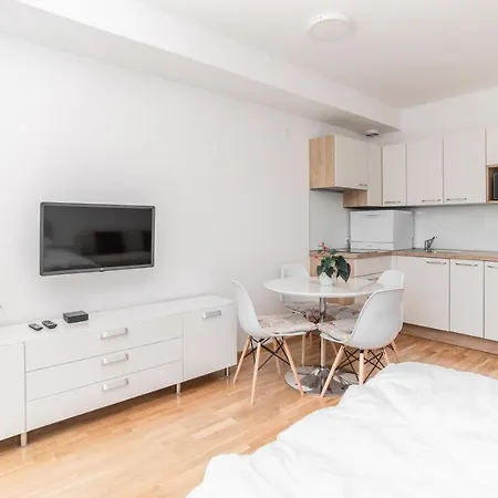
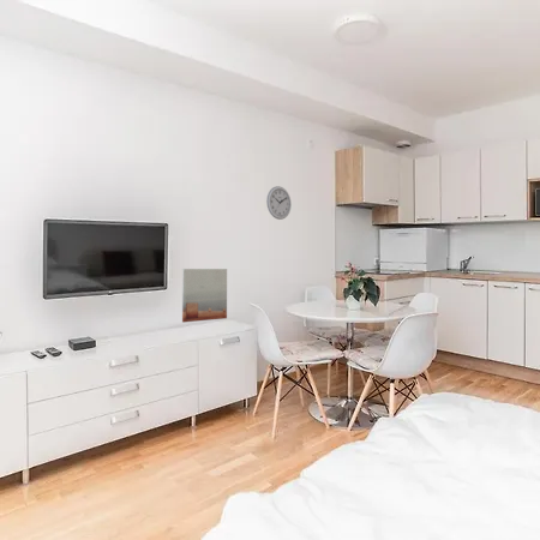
+ wall art (205, 294)
+ wall clock (280, 203)
